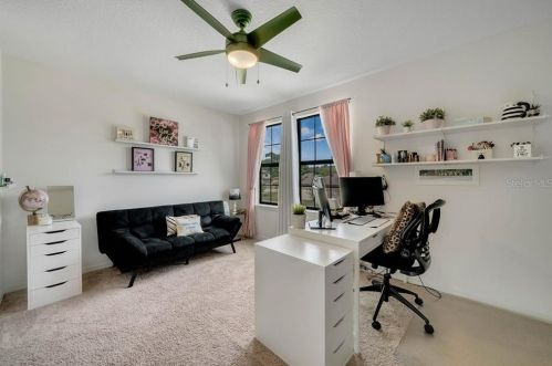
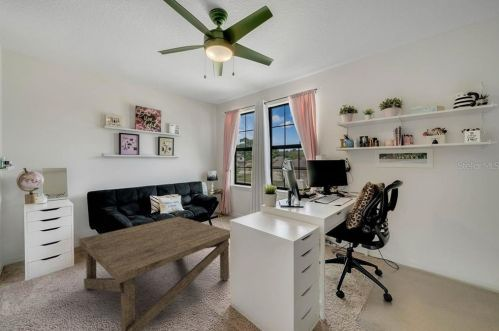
+ coffee table (160, 259)
